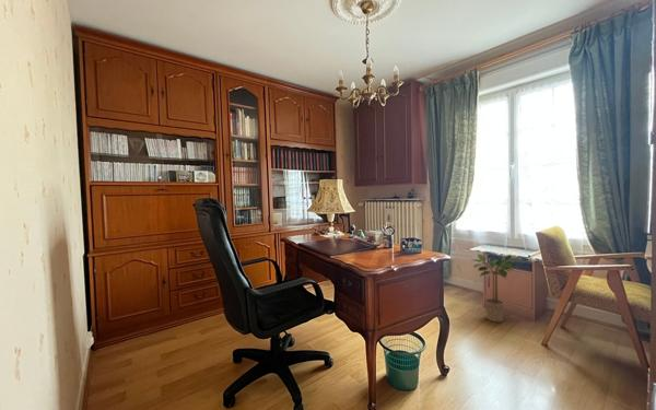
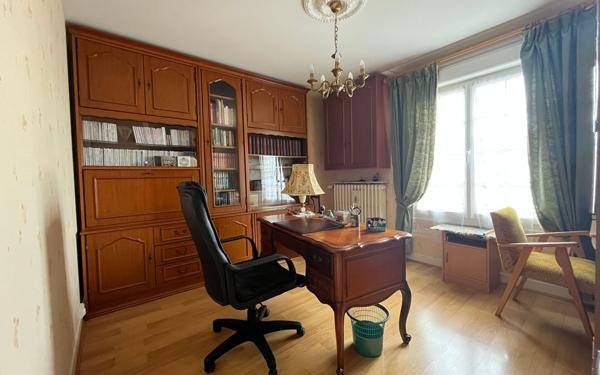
- potted plant (496, 284)
